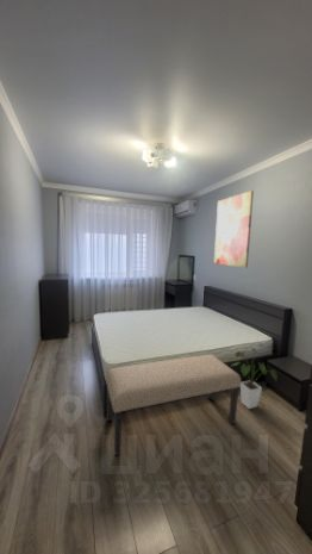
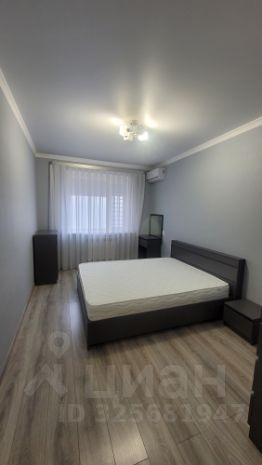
- wall art (231, 231)
- bench (171, 394)
- house plant (252, 379)
